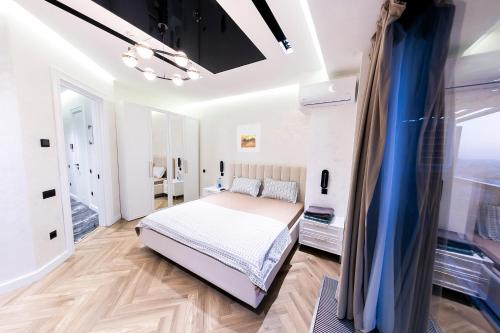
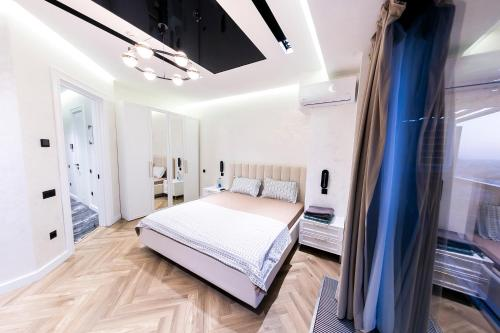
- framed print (248, 138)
